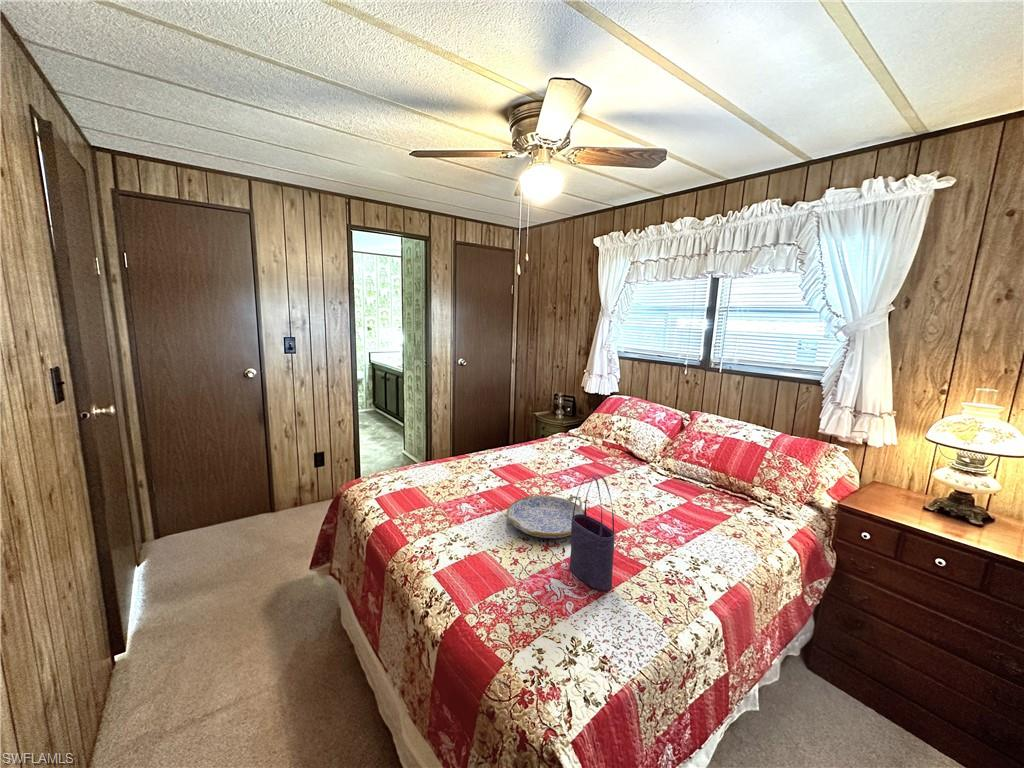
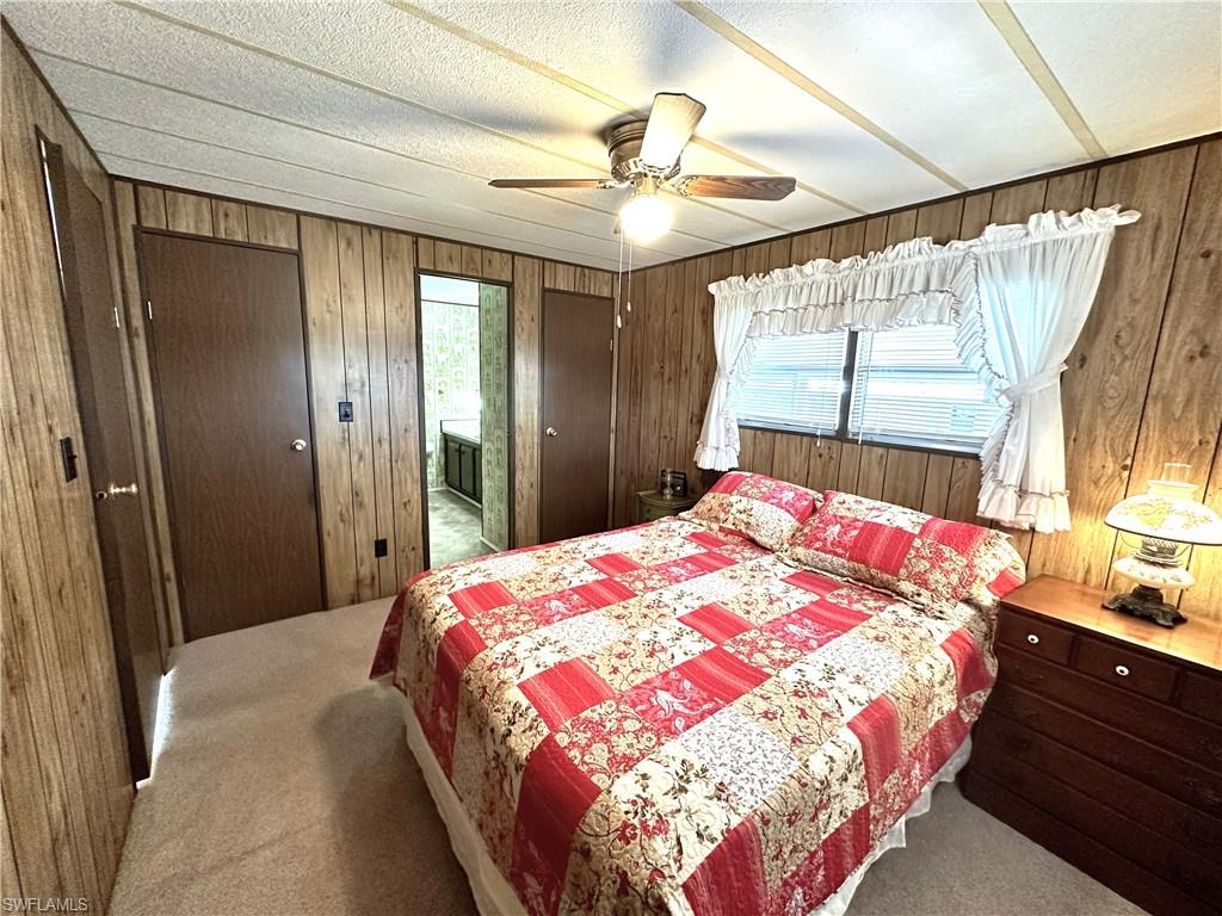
- tote bag (592, 527)
- serving tray (546, 514)
